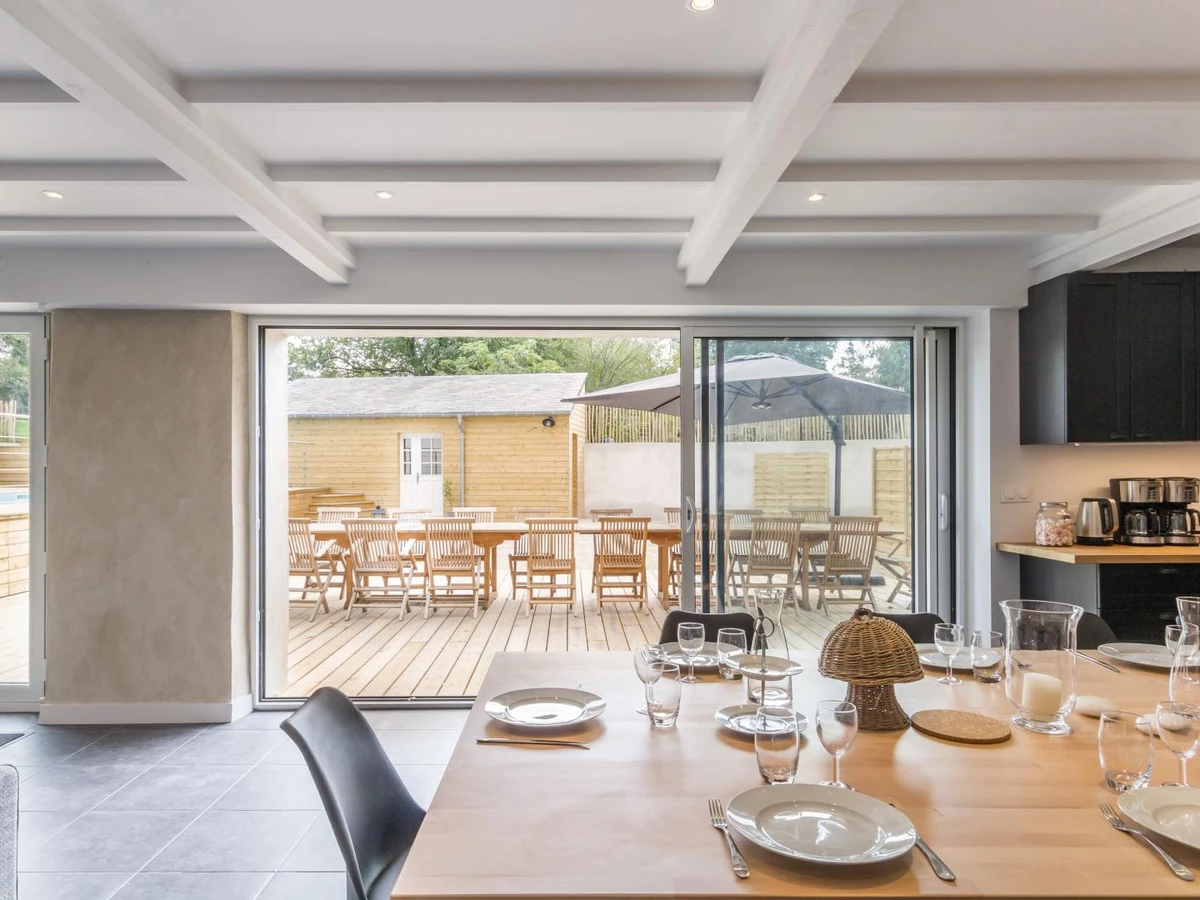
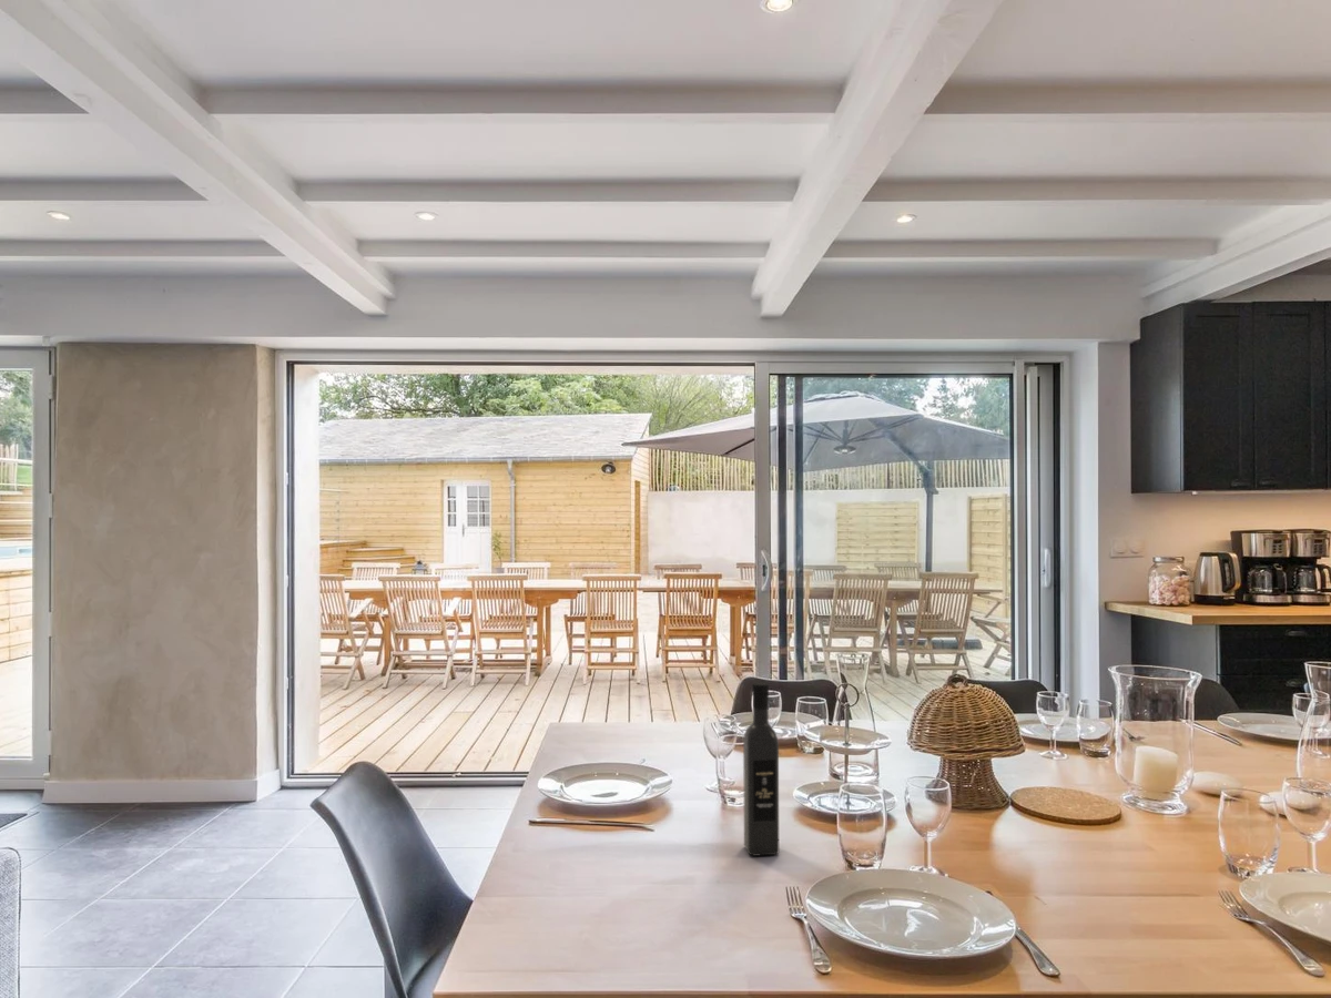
+ wine bottle (761, 766)
